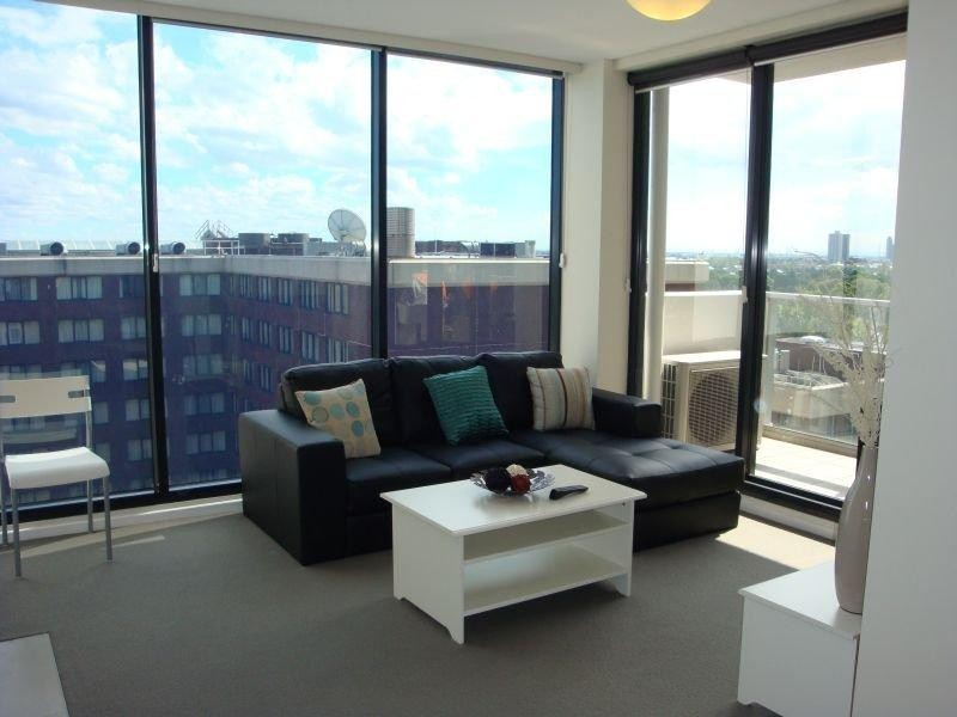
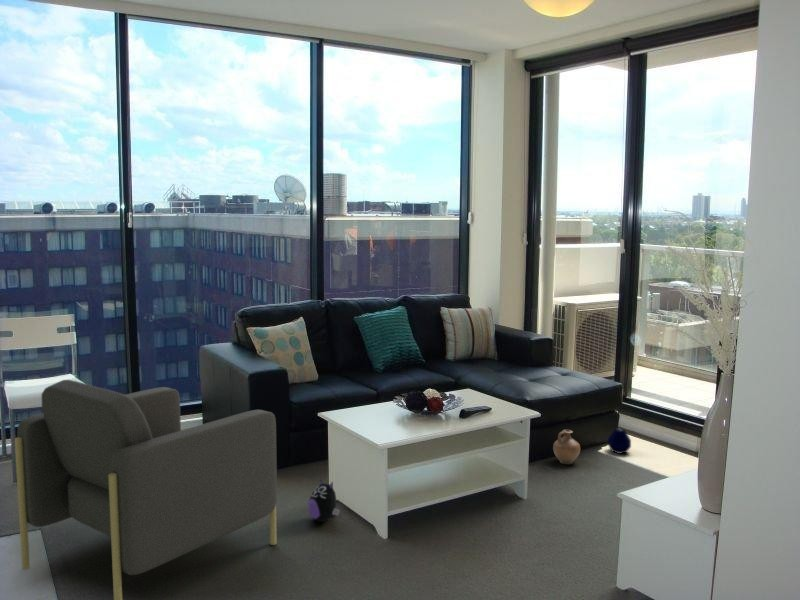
+ armchair (155, 465)
+ plush toy (324, 500)
+ ceramic jug (566, 446)
+ speaker (619, 440)
